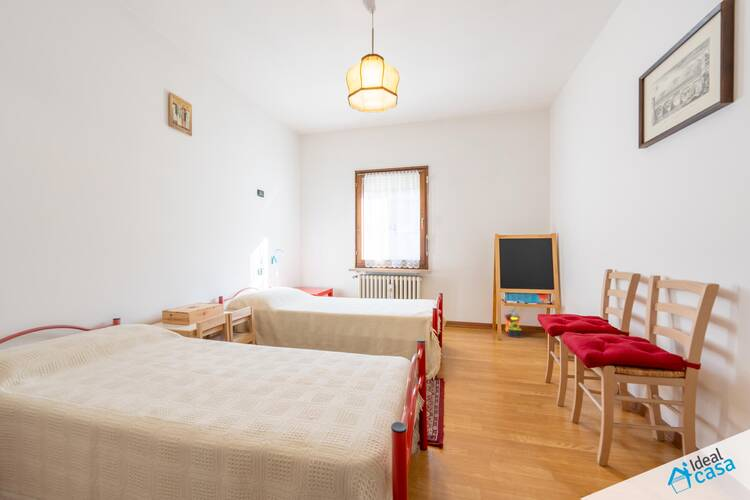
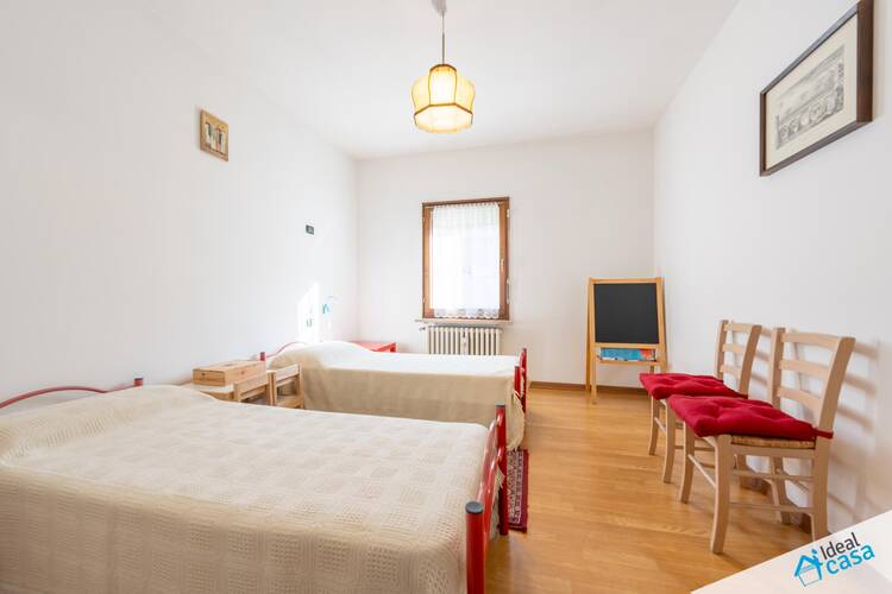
- toy train (513, 320)
